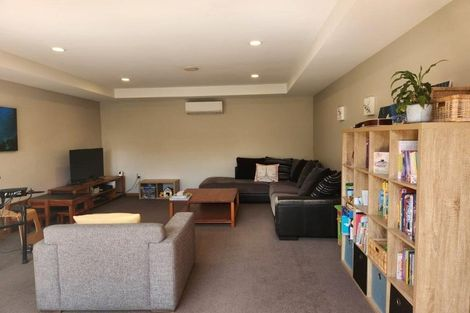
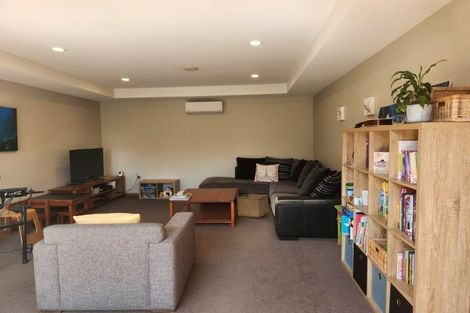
+ storage bin (253, 204)
